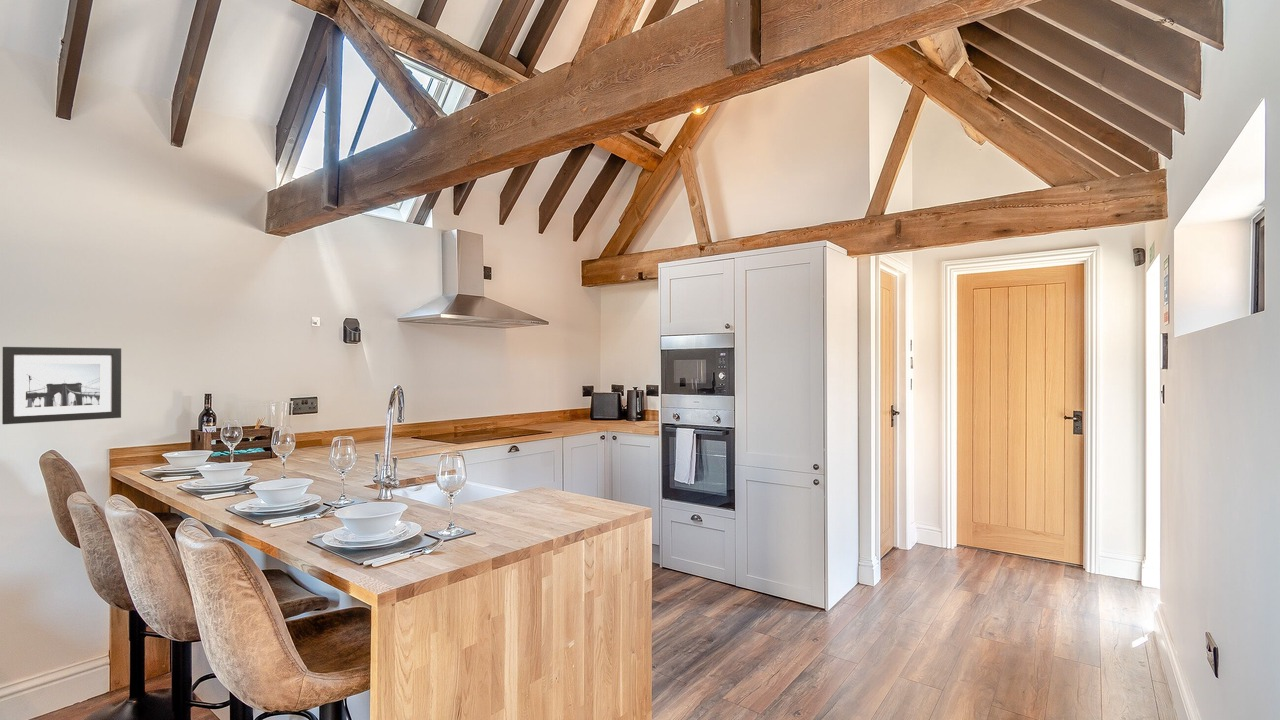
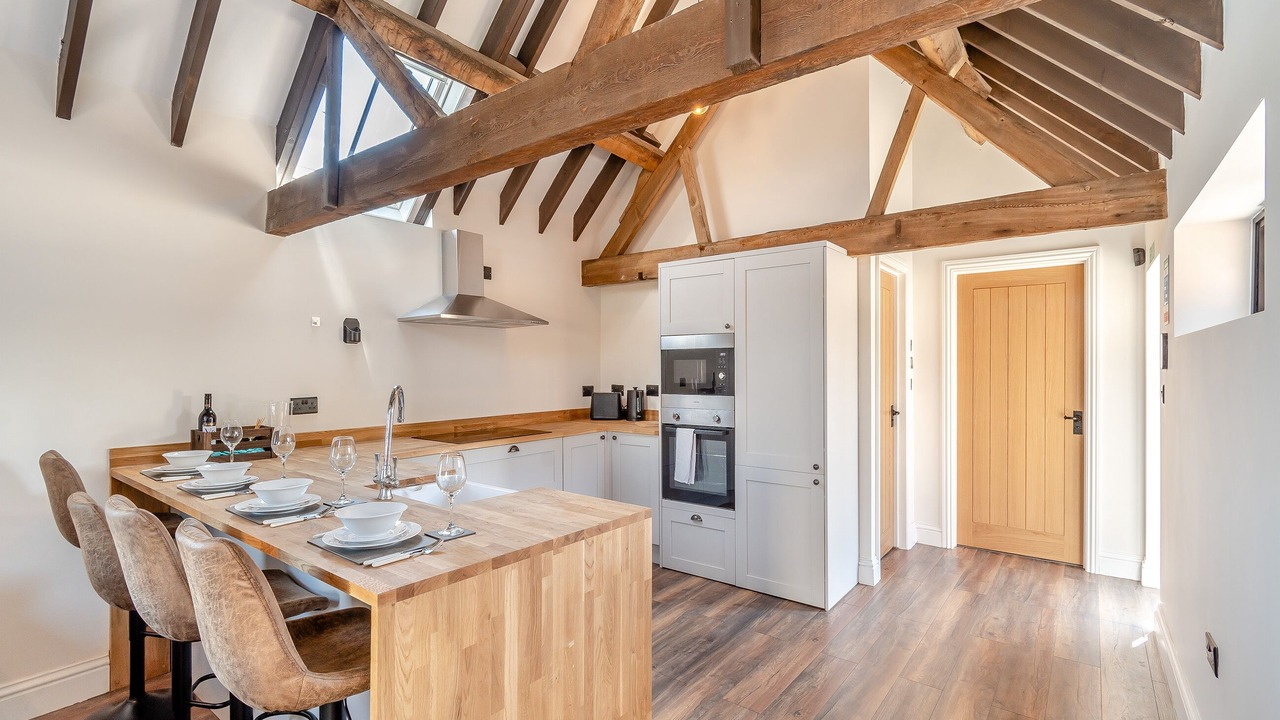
- wall art (64, 384)
